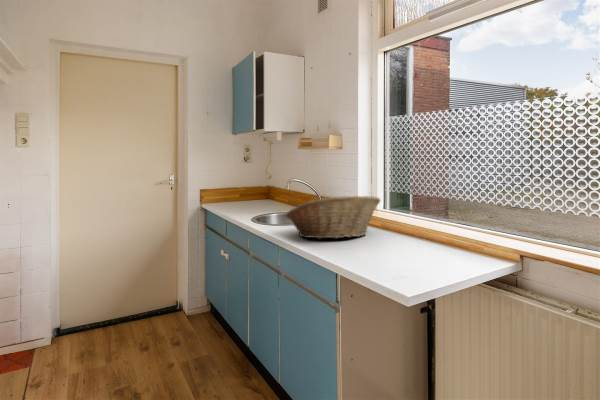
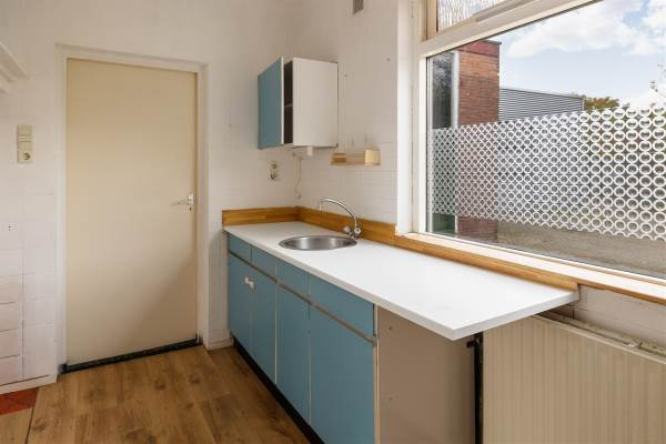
- fruit basket (334, 215)
